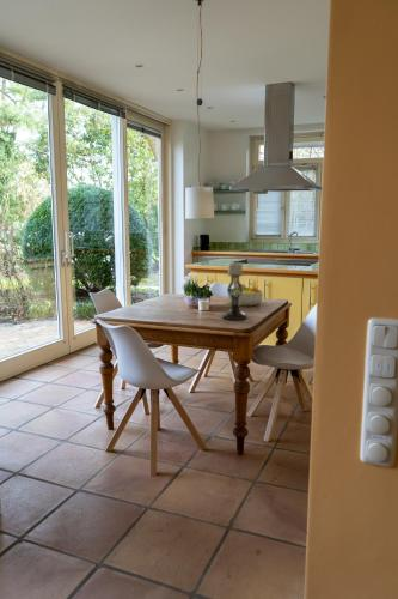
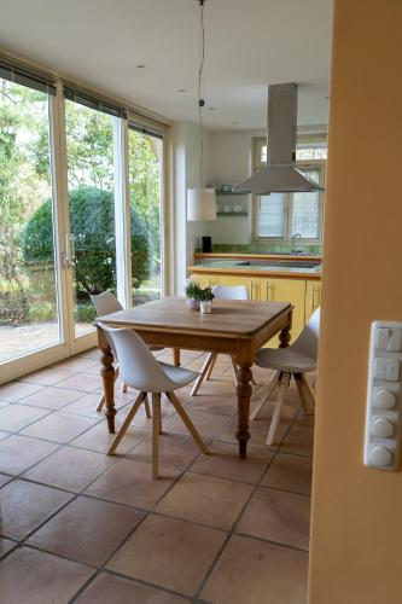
- fruit bowl (244, 294)
- candle holder (234, 289)
